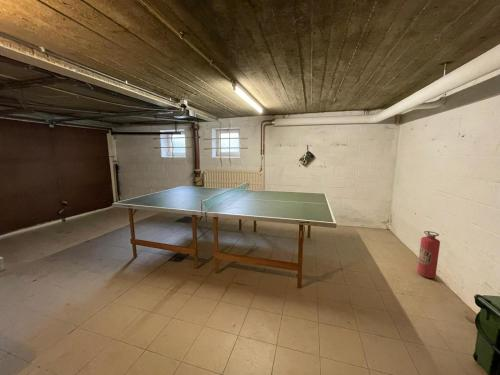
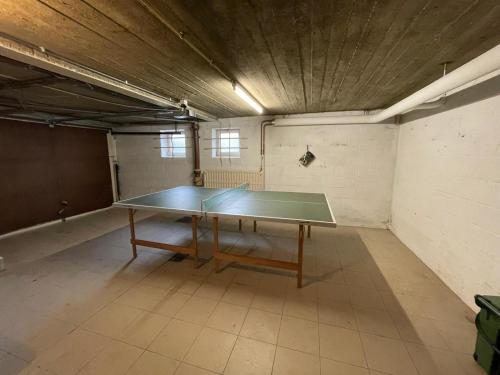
- fire extinguisher (428, 254)
